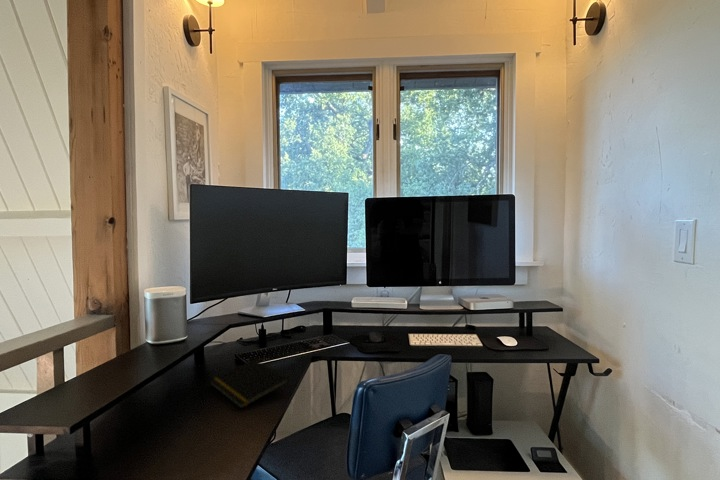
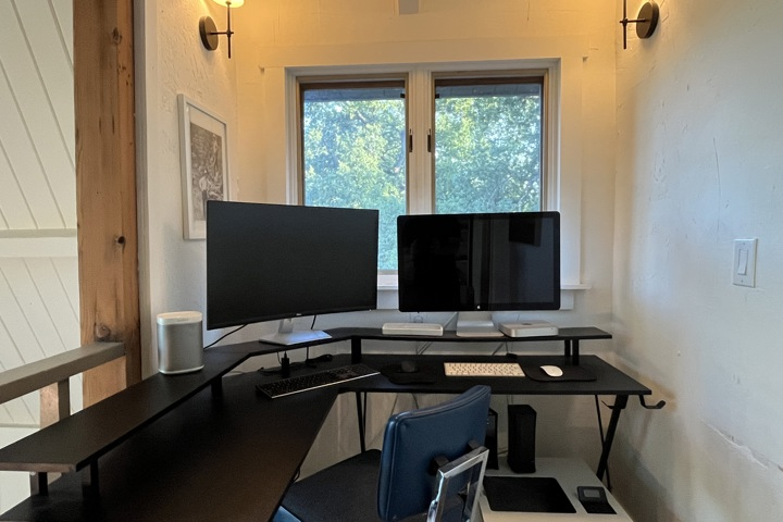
- notepad (248, 381)
